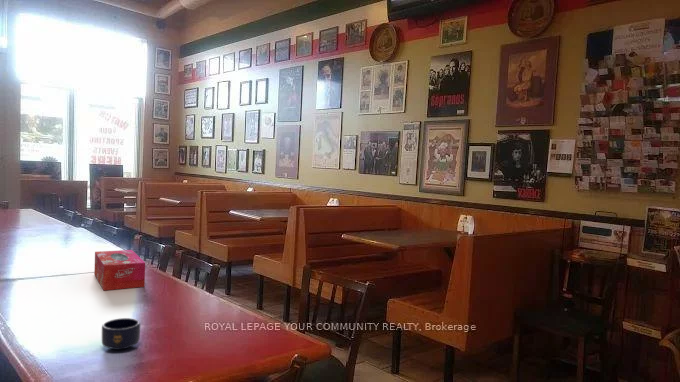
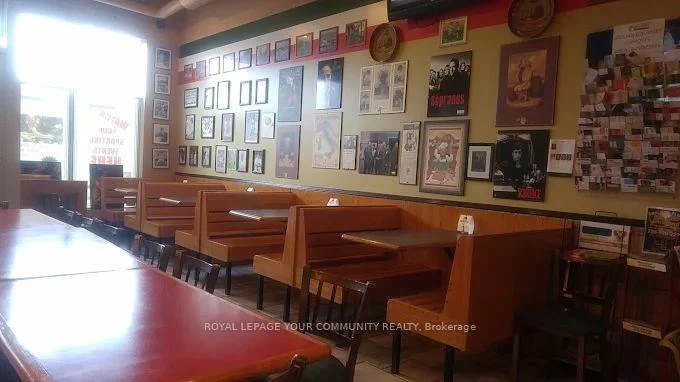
- tissue box (118, 268)
- mug (121, 333)
